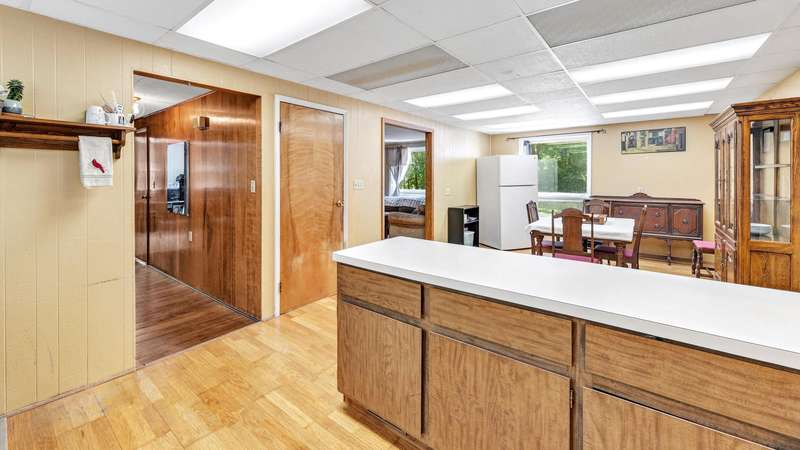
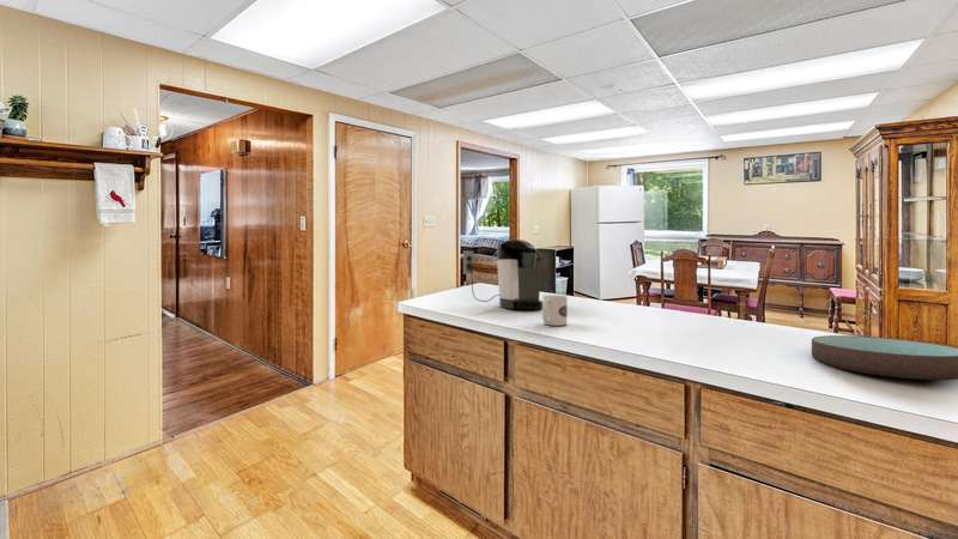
+ coffee maker (509, 273)
+ mug (552, 309)
+ bowl (884, 355)
